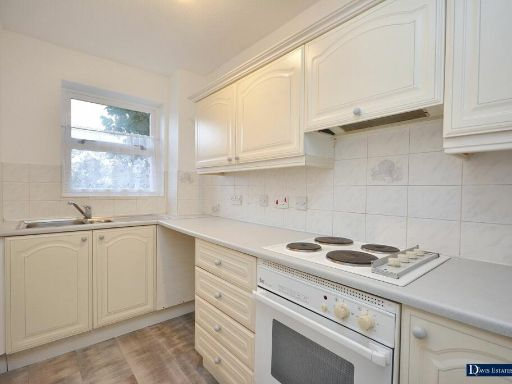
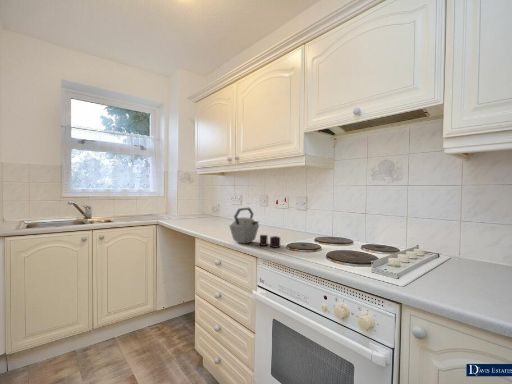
+ kettle (255, 226)
